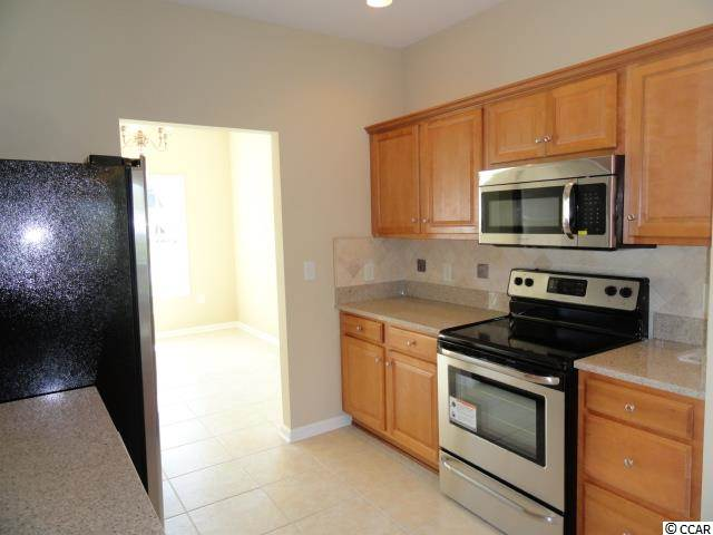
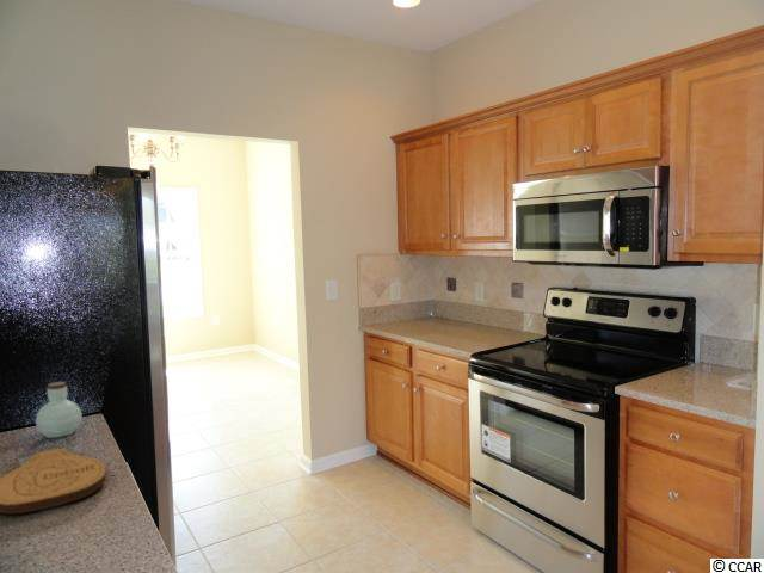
+ key chain (49, 468)
+ jar (58, 408)
